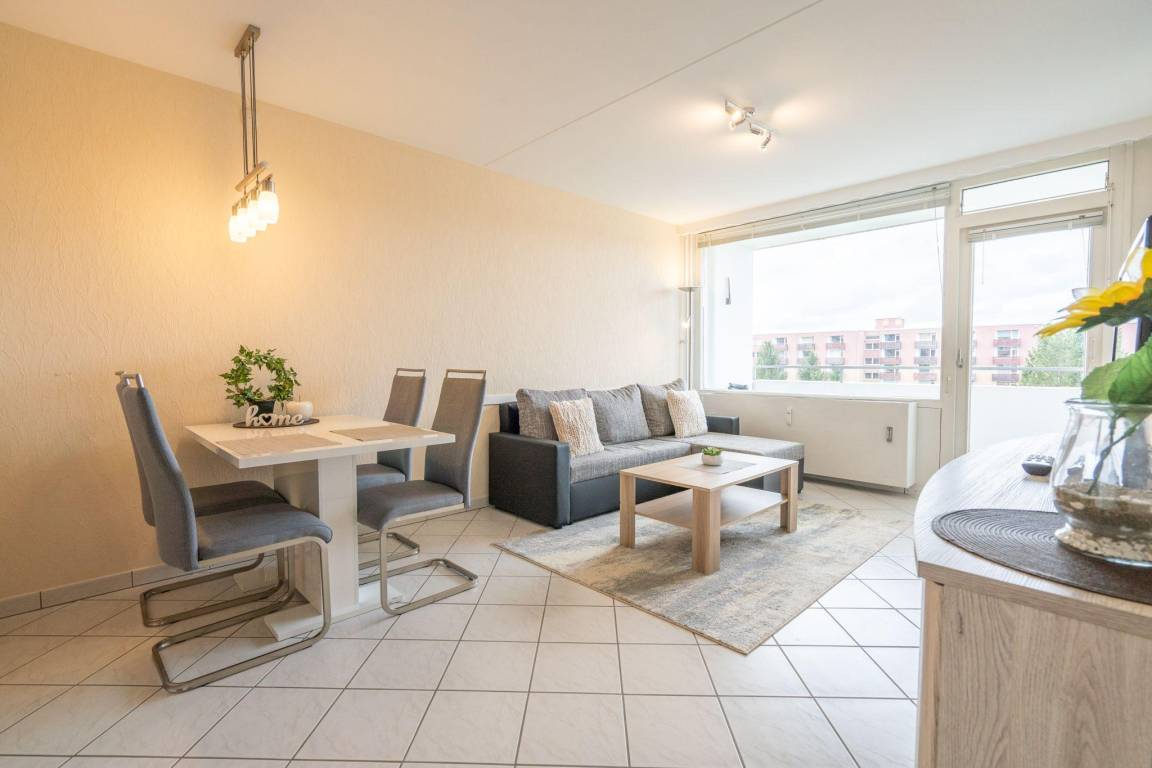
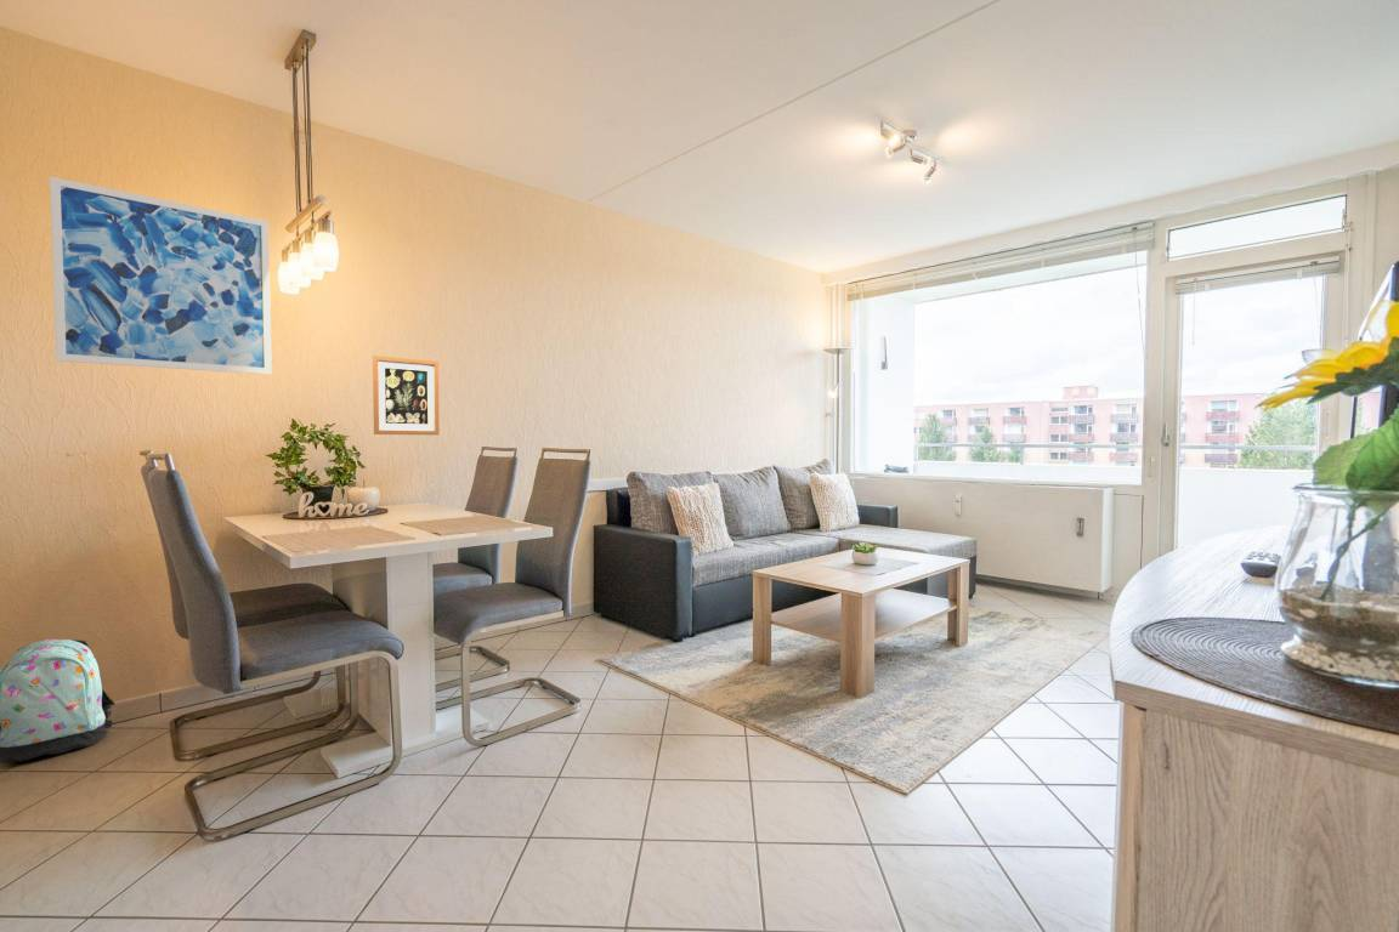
+ wall art (407, 396)
+ backpack (52, 695)
+ wall art (170, 285)
